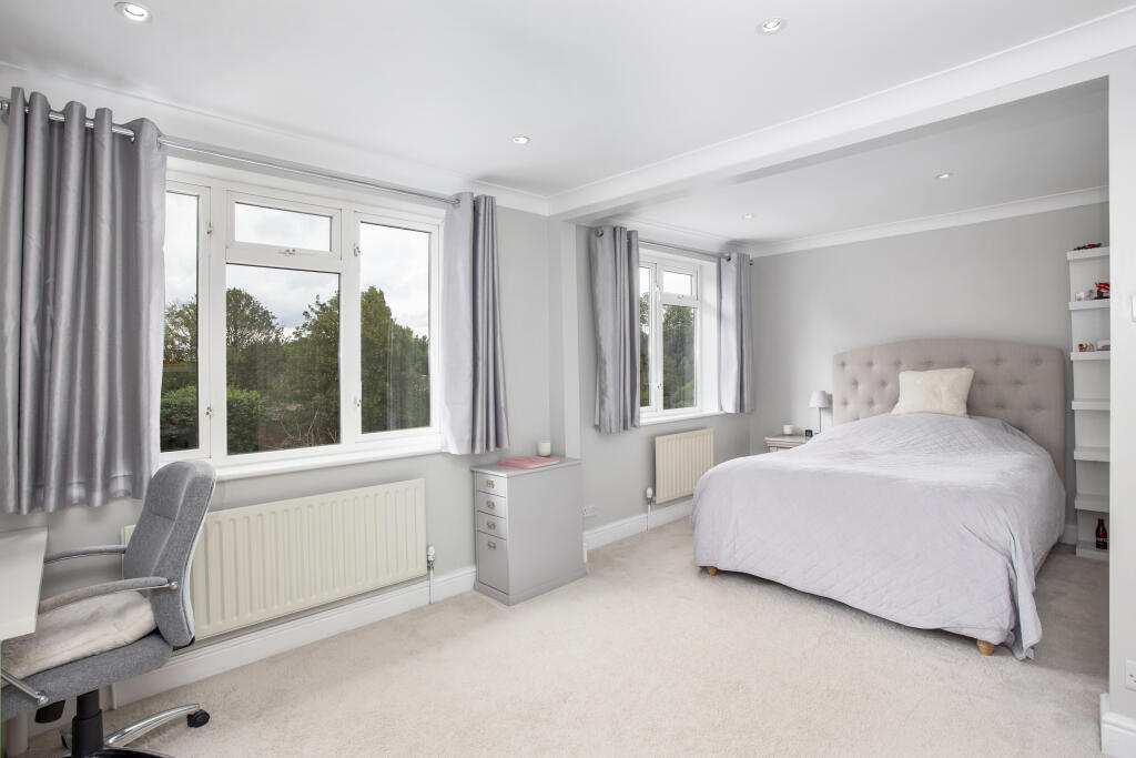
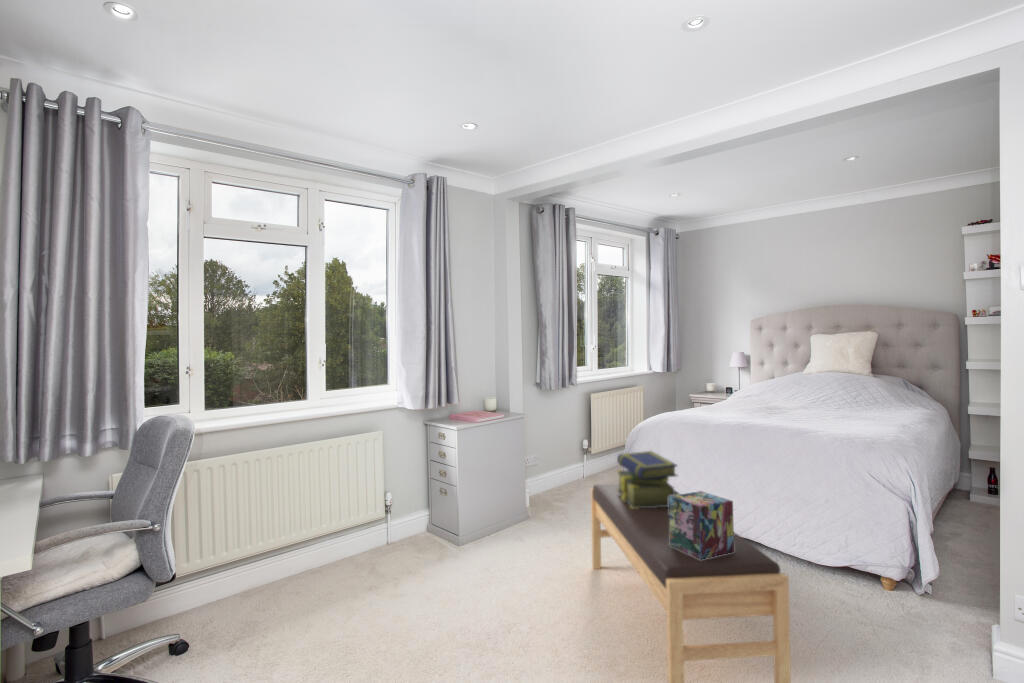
+ decorative box (700, 523)
+ stack of books (646, 478)
+ bench (666, 568)
